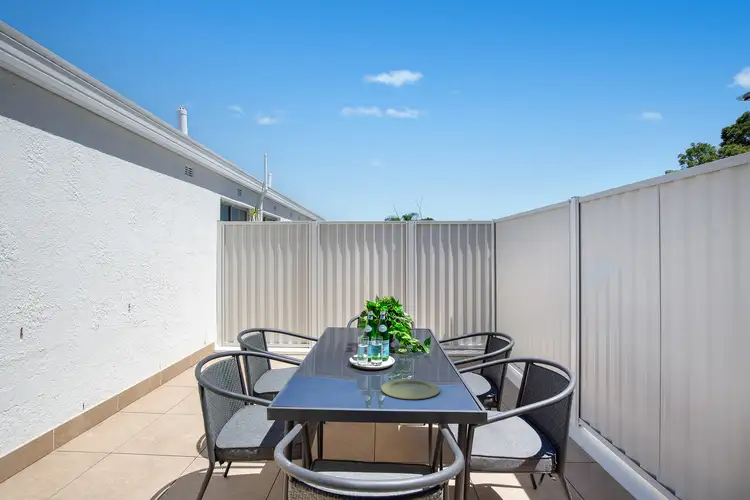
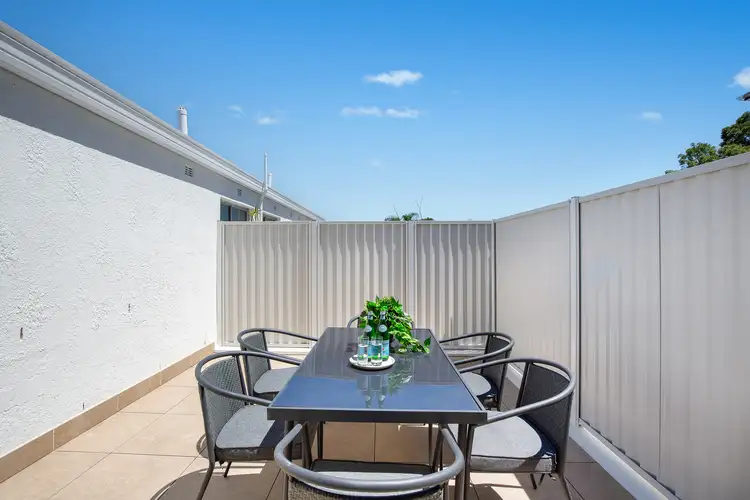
- plate (410, 388)
